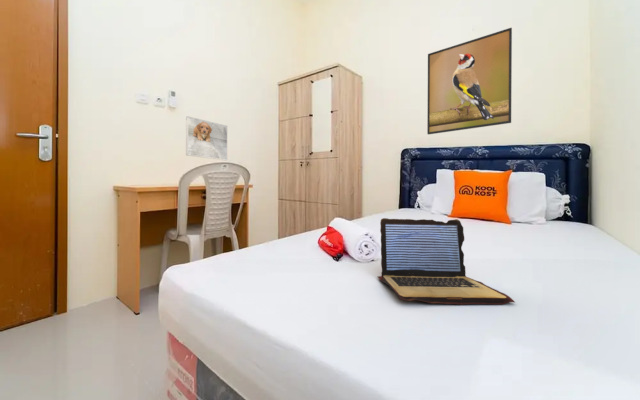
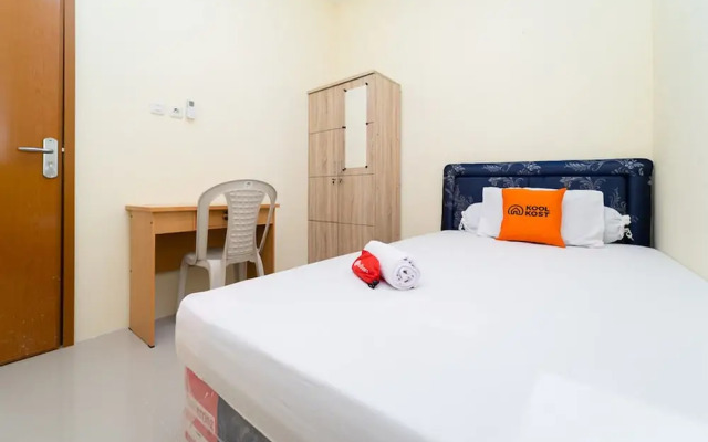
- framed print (466, 85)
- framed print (207, 139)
- laptop (436, 255)
